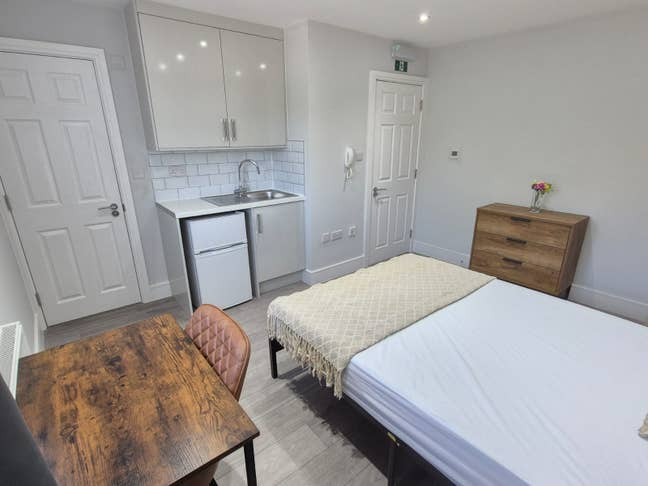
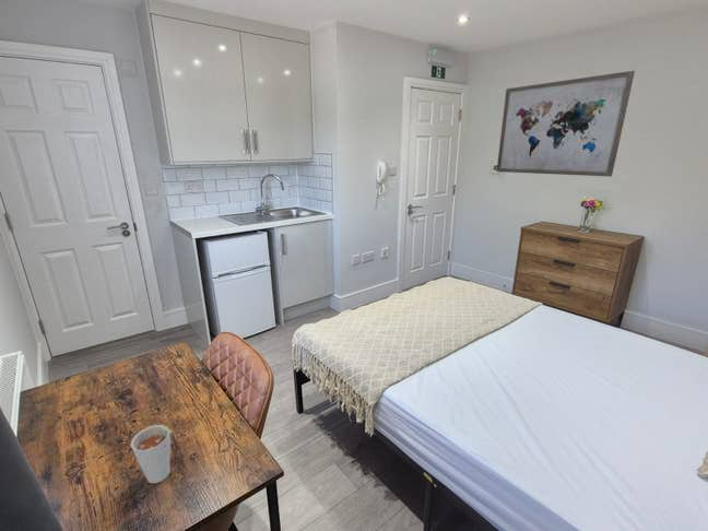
+ wall art (554, 129)
+ cup (156, 452)
